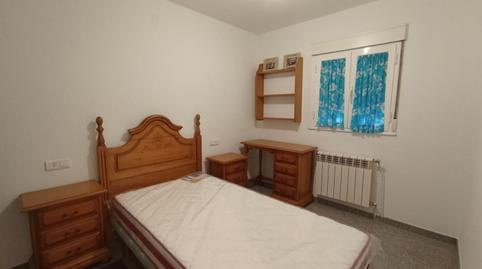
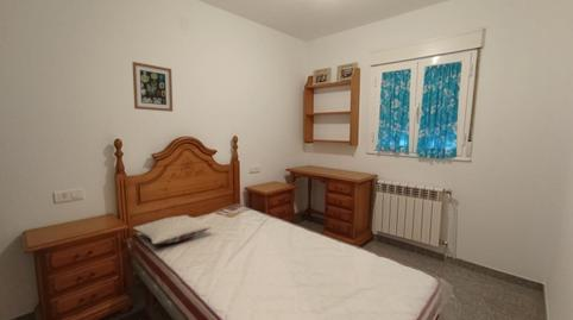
+ wall art (153, 88)
+ pillow (172, 227)
